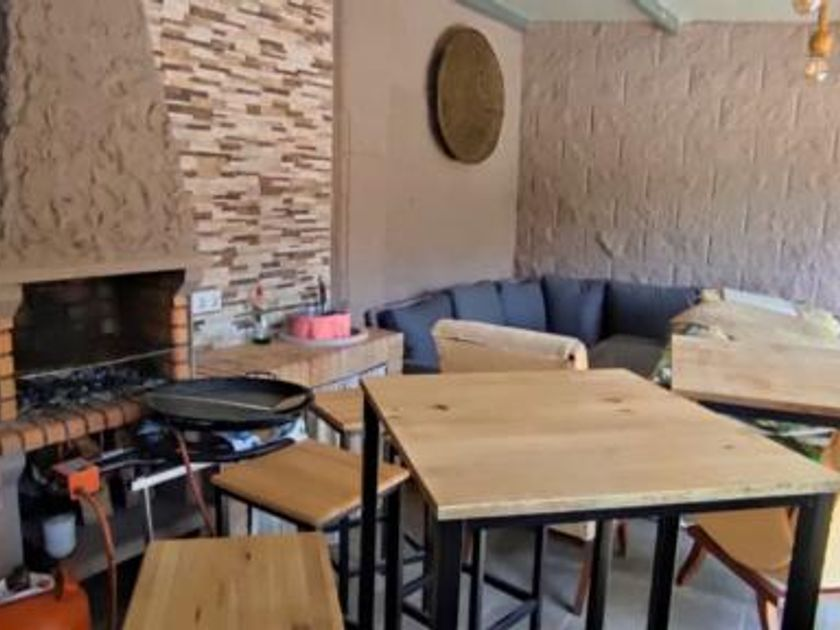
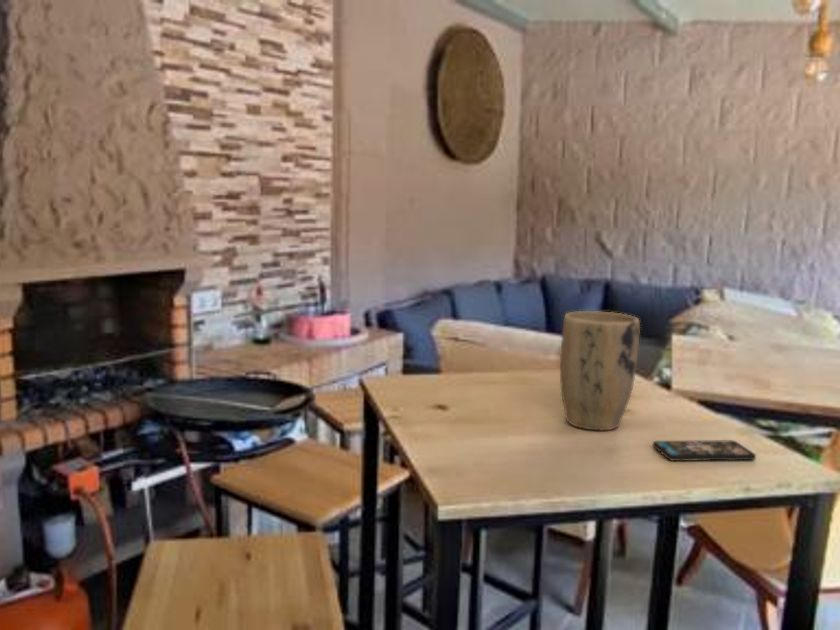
+ smartphone (702, 450)
+ plant pot (597, 370)
